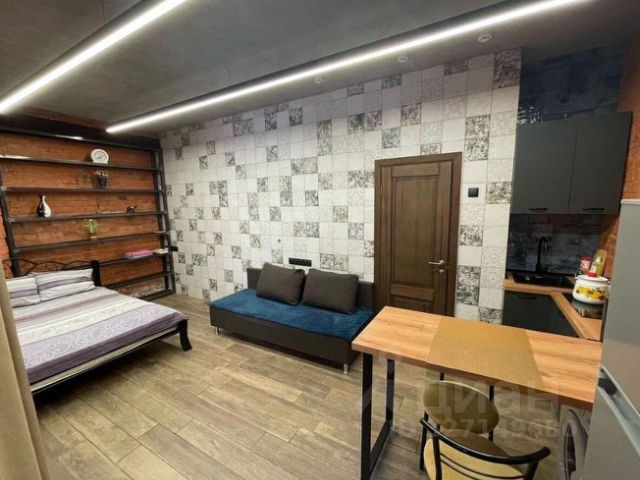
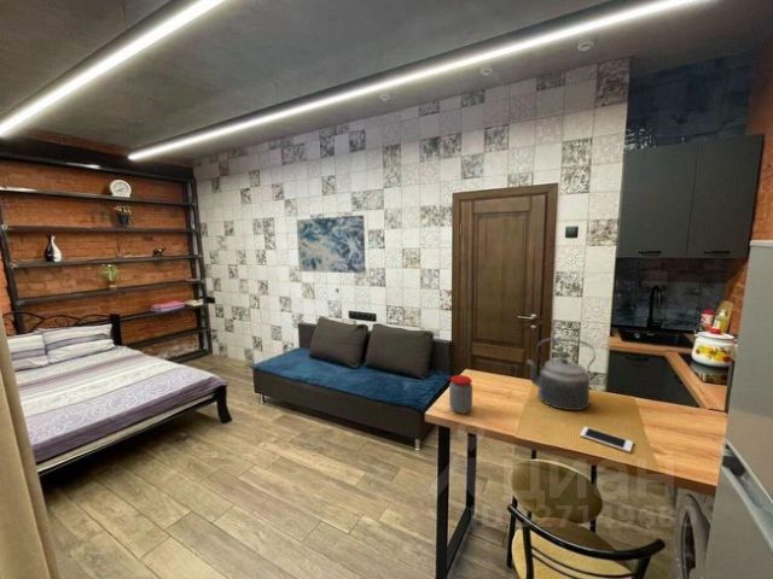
+ jar (460, 393)
+ wall art (329, 245)
+ cell phone (605, 438)
+ kettle (558, 369)
